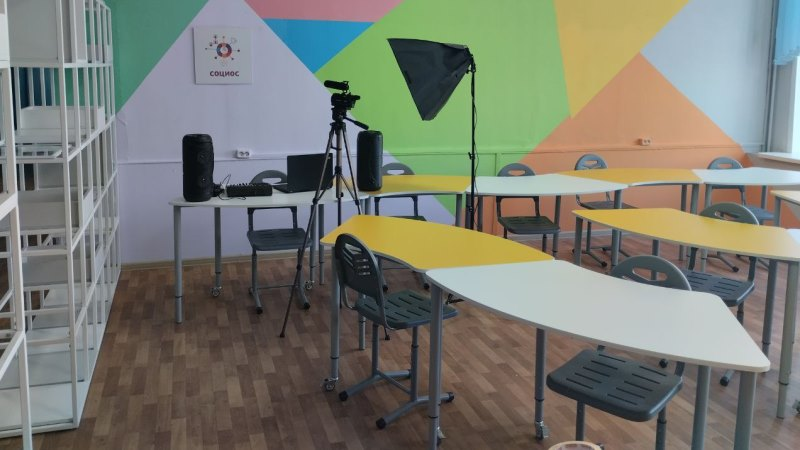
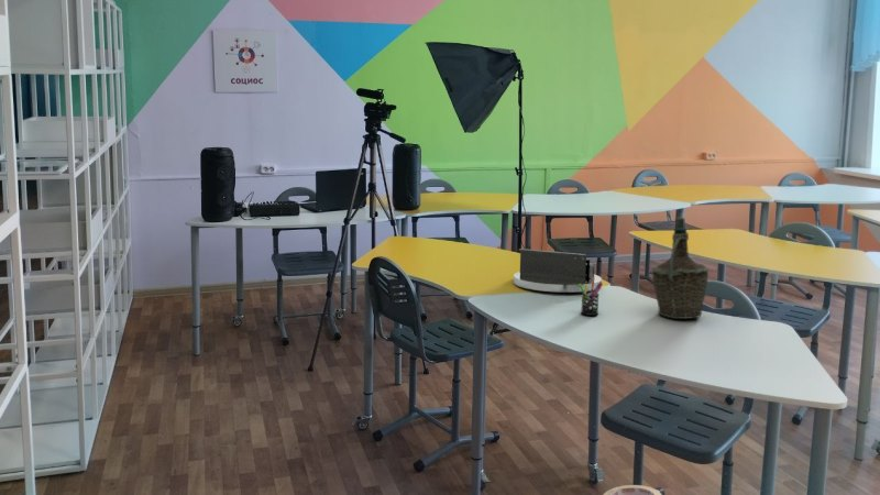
+ bottle (680, 266)
+ desk organizer (558, 266)
+ pen holder (588, 296)
